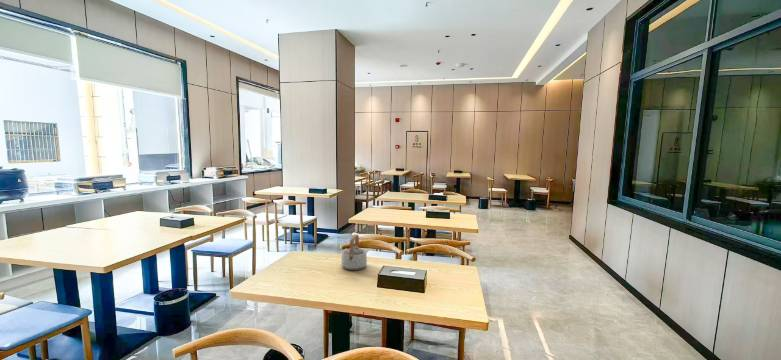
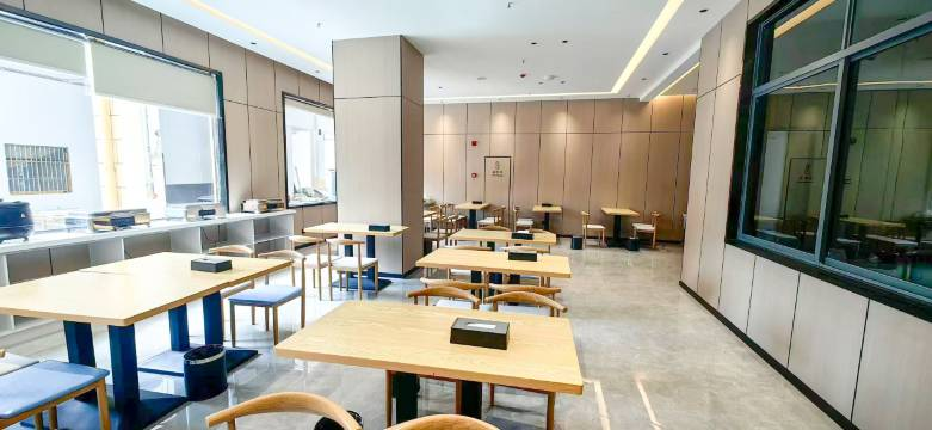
- teapot (353, 252)
